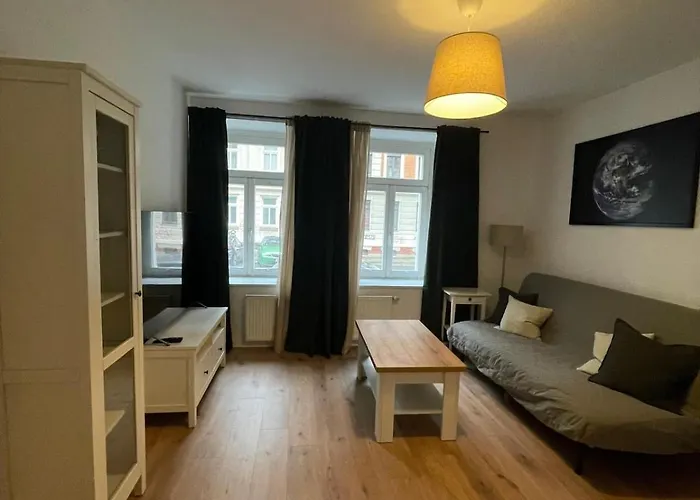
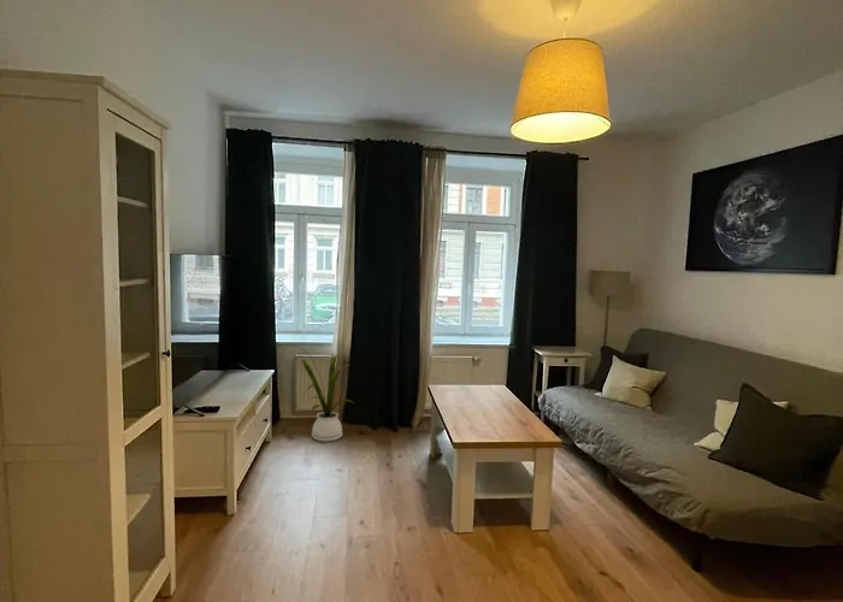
+ house plant (324, 394)
